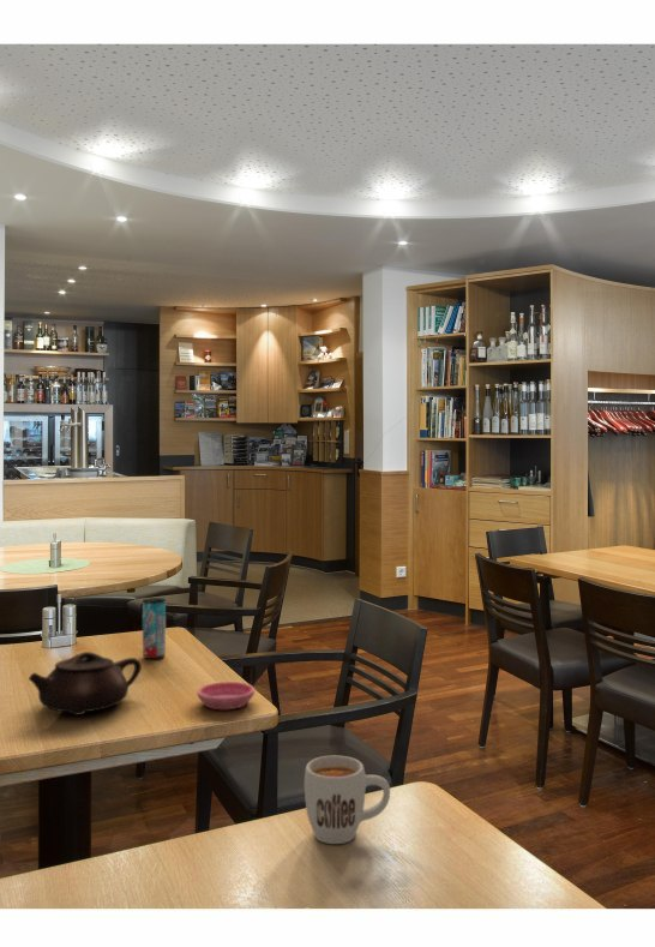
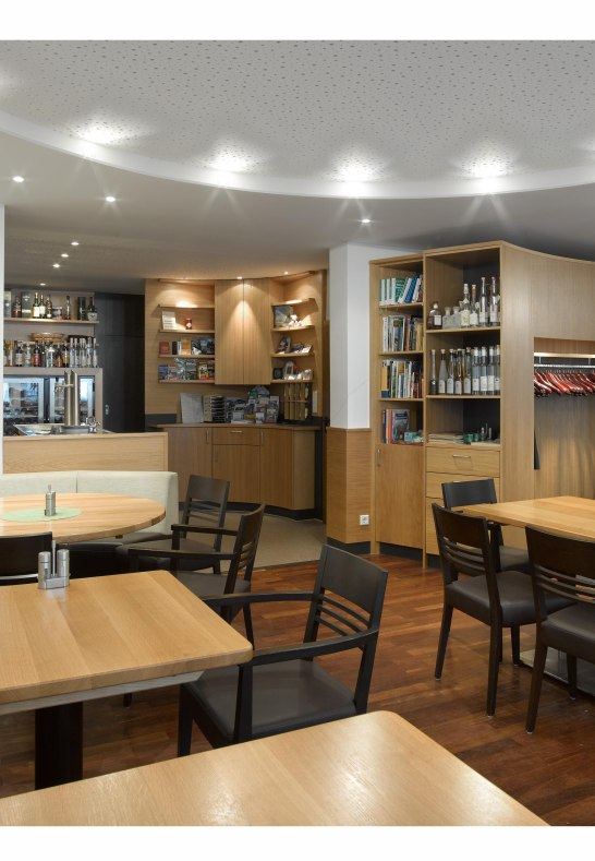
- saucer (226, 696)
- coffee cup (347, 799)
- teapot (86, 678)
- beverage can (154, 628)
